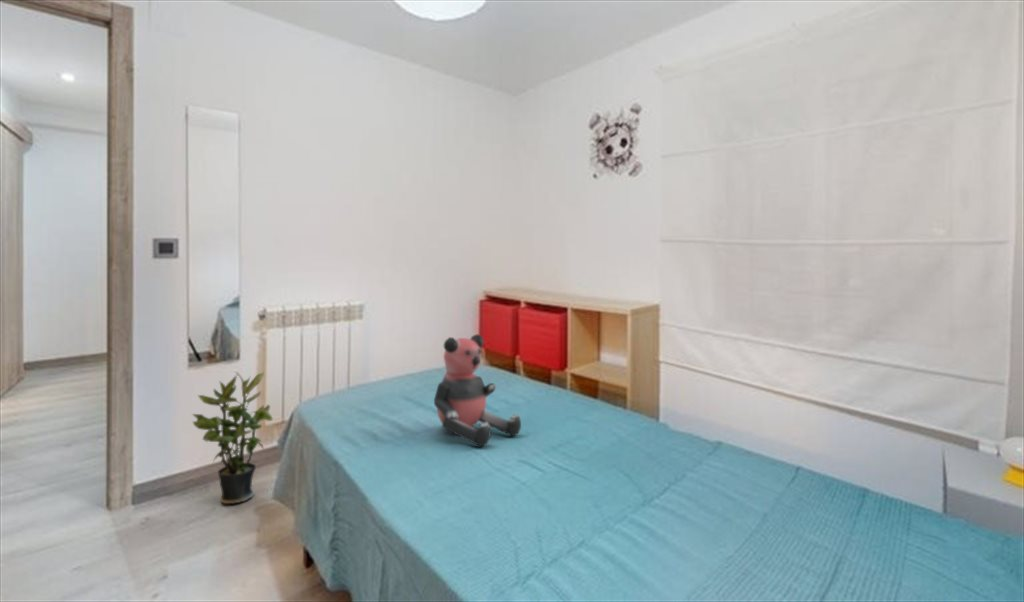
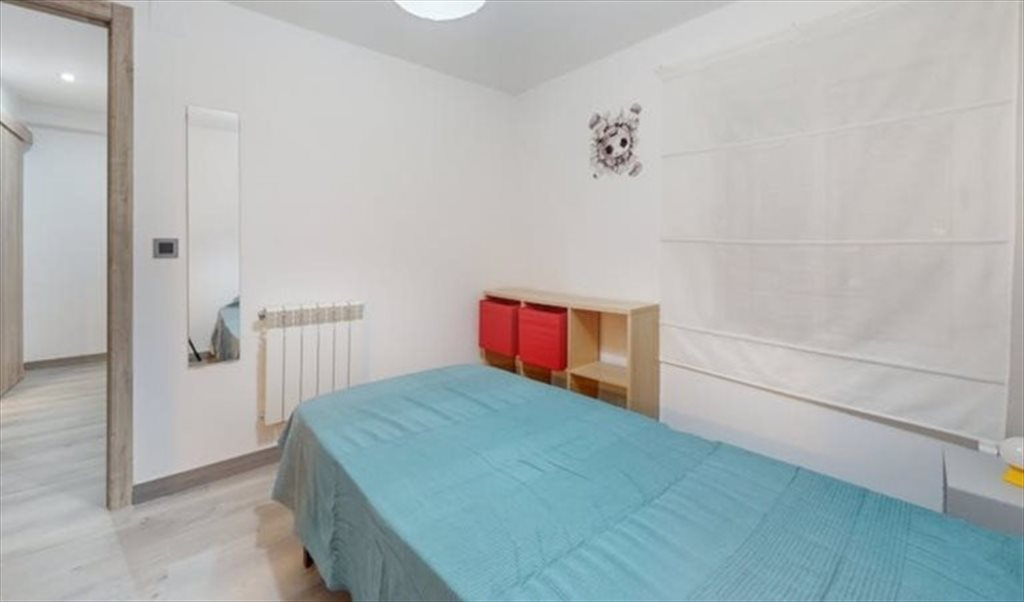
- bear (470, 385)
- potted plant (232, 435)
